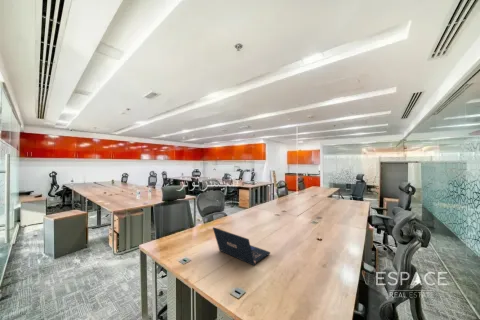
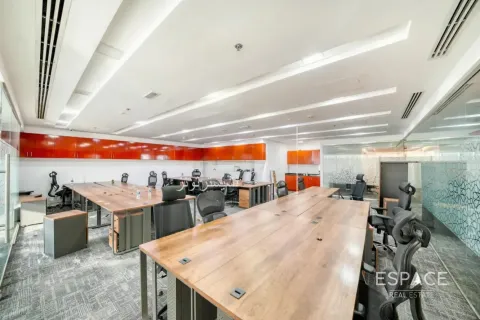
- laptop (241, 240)
